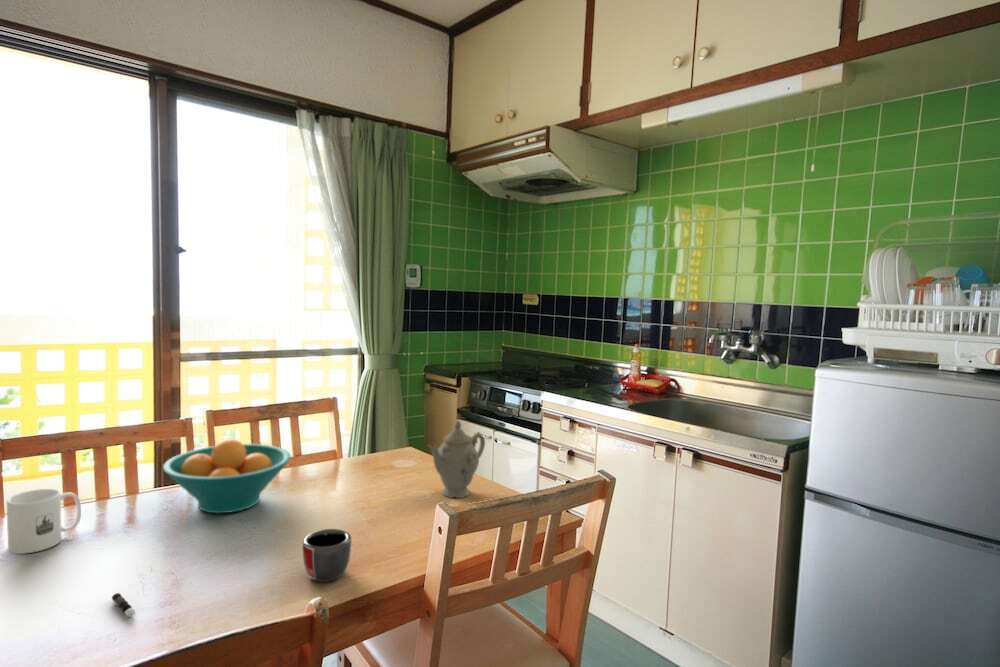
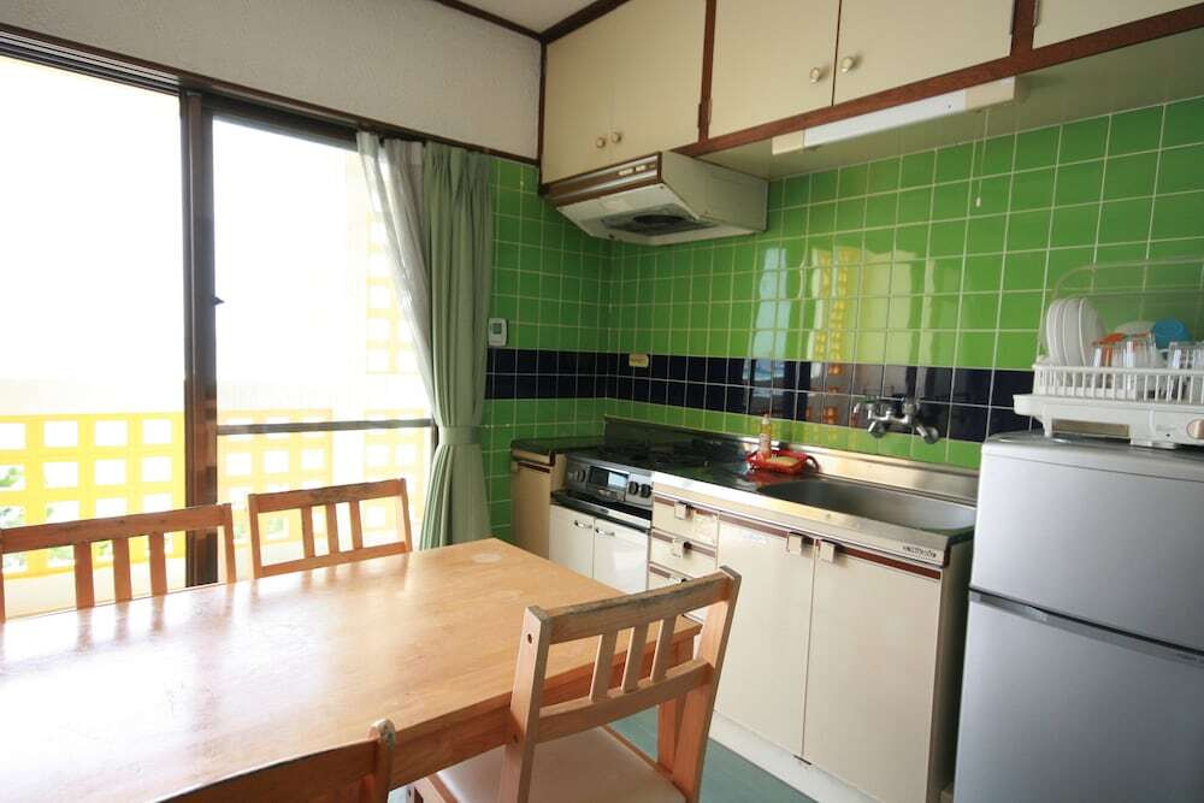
- mug (45, 517)
- mug (323, 553)
- fruit bowl (229, 471)
- chinaware (456, 456)
- pepper shaker (123, 604)
